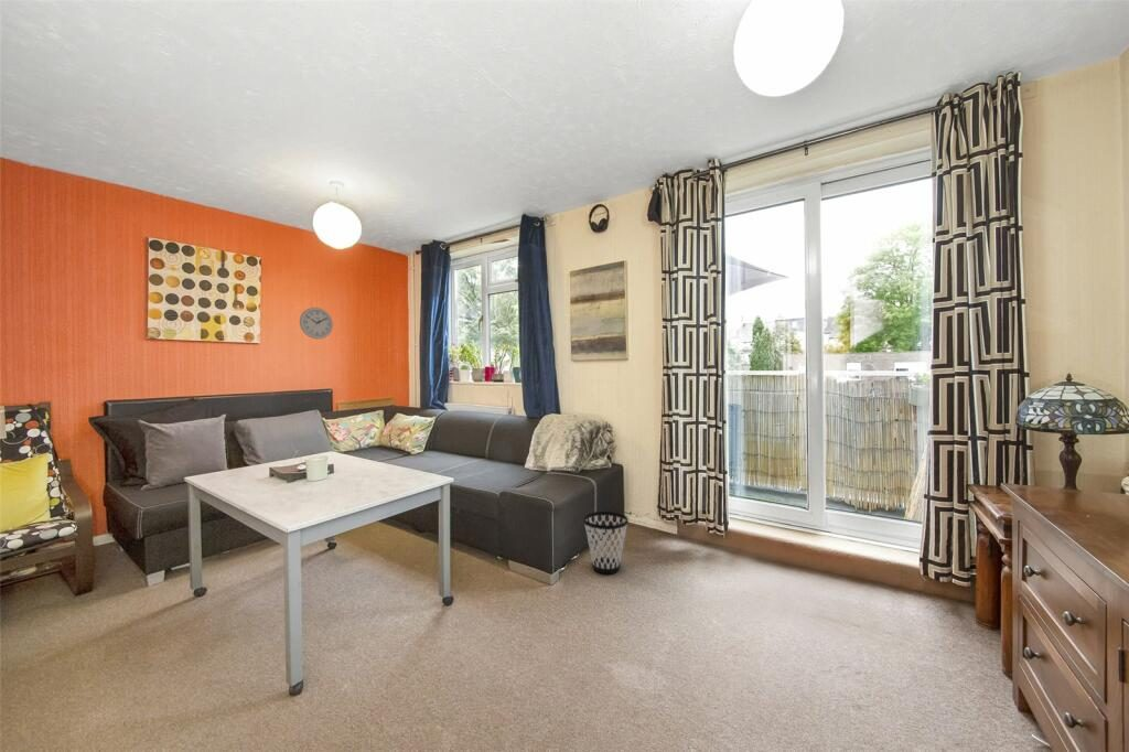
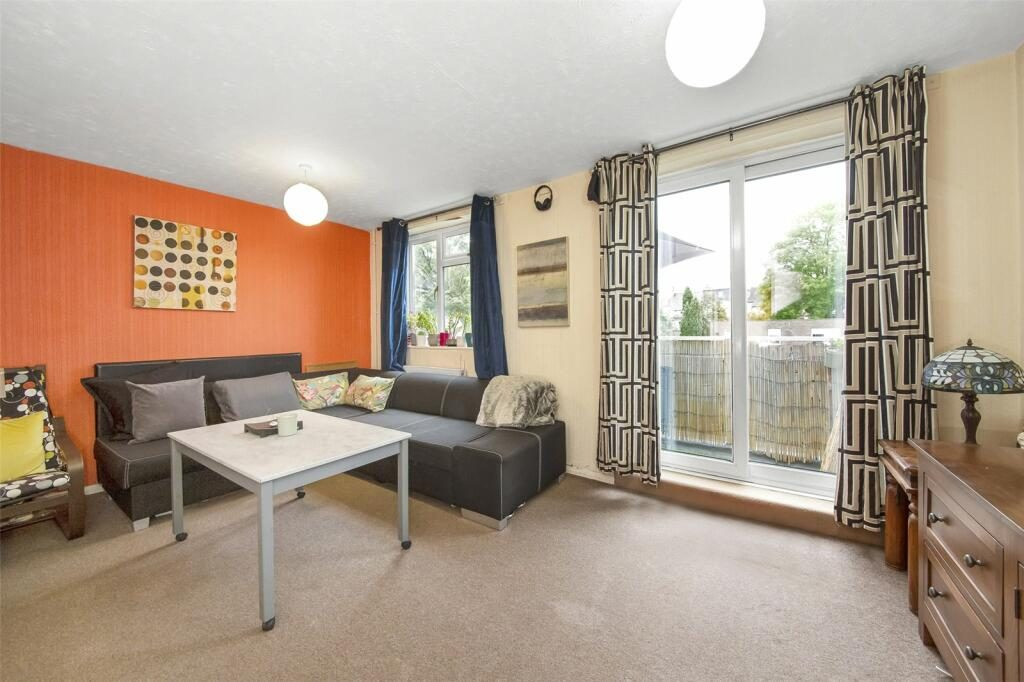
- wall clock (316, 323)
- wastebasket (606, 542)
